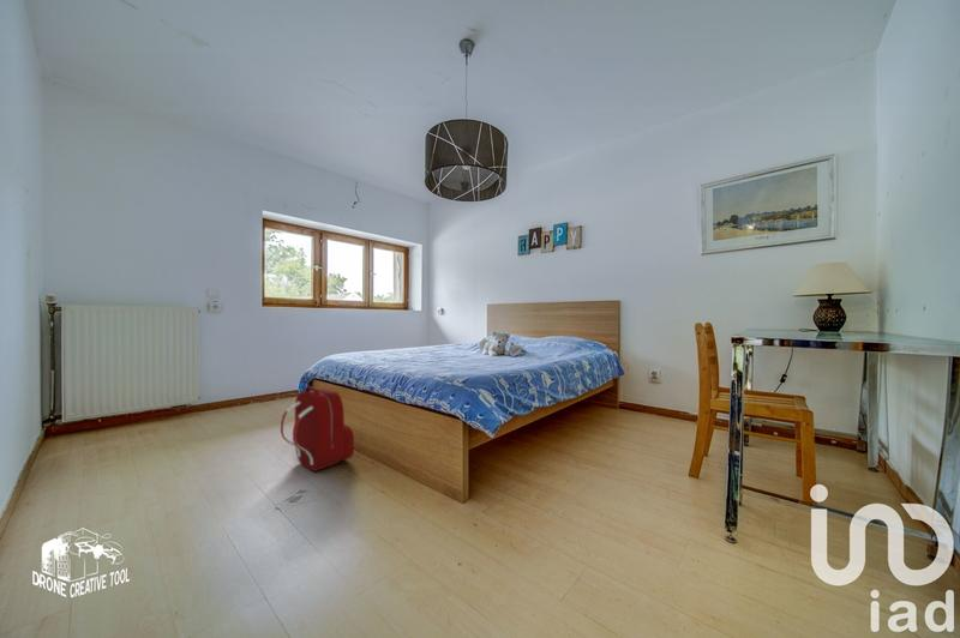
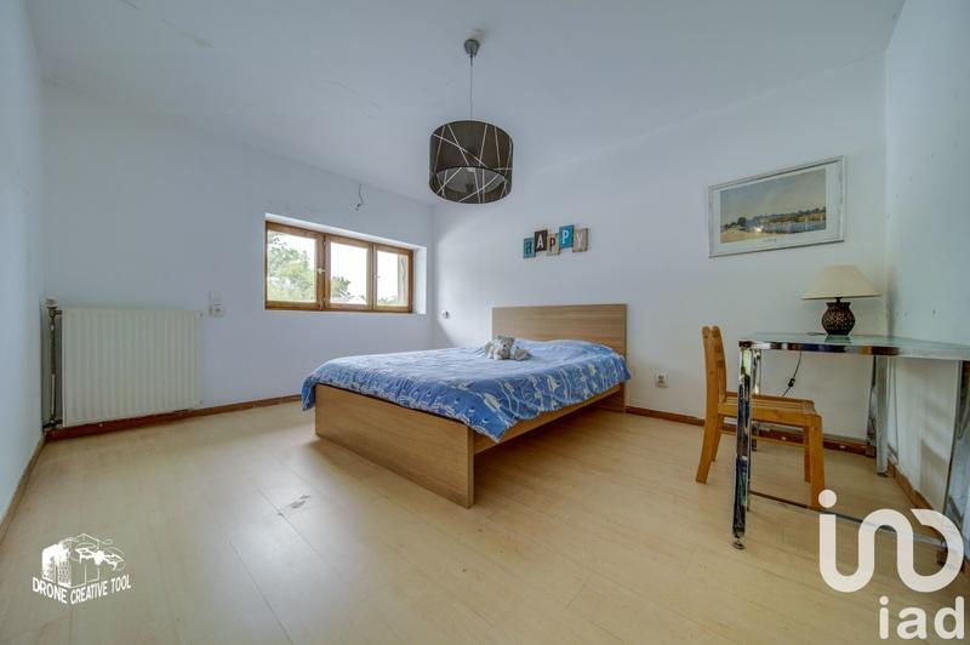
- backpack (316, 425)
